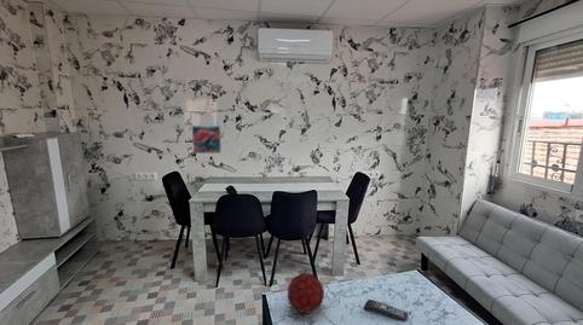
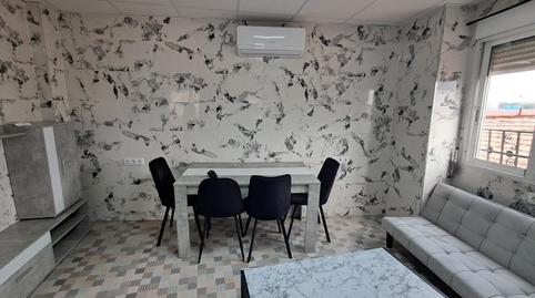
- decorative orb (305, 292)
- remote control (385, 309)
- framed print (207, 139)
